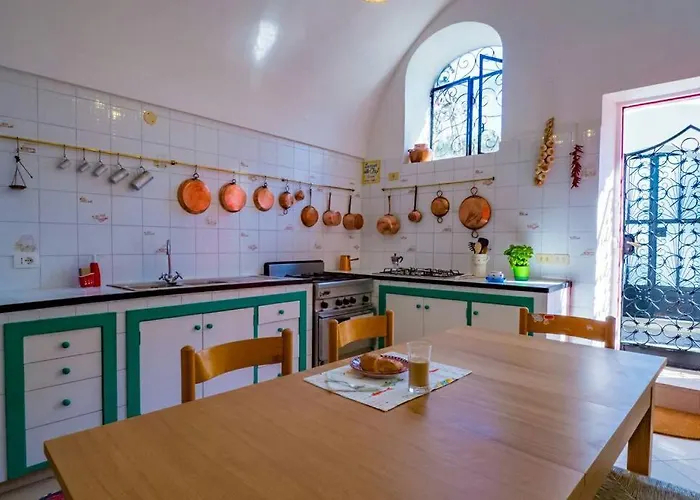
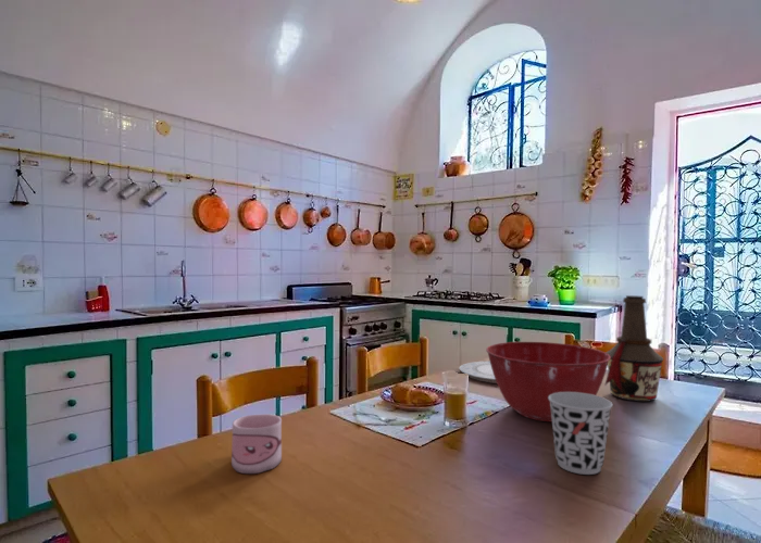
+ mug (258, 439)
+ plate (494, 376)
+ cup (578, 432)
+ mixing bowl (545, 381)
+ bottle (632, 345)
